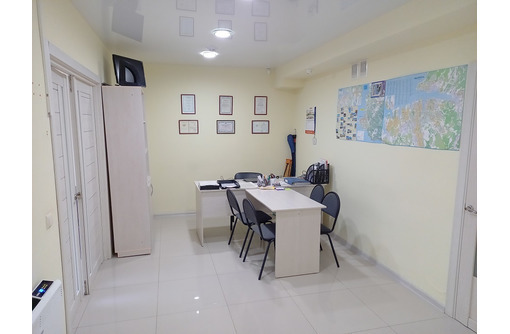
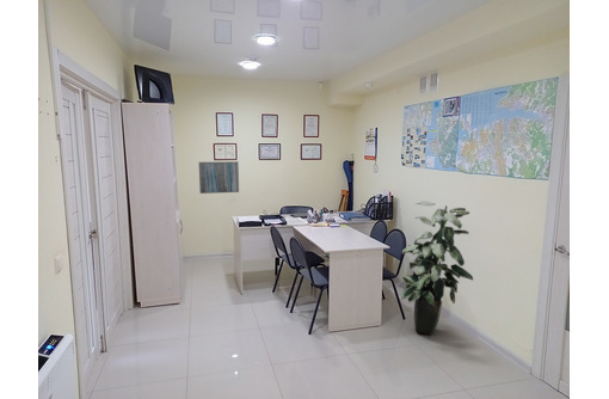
+ wall art (219, 177)
+ indoor plant (431, 266)
